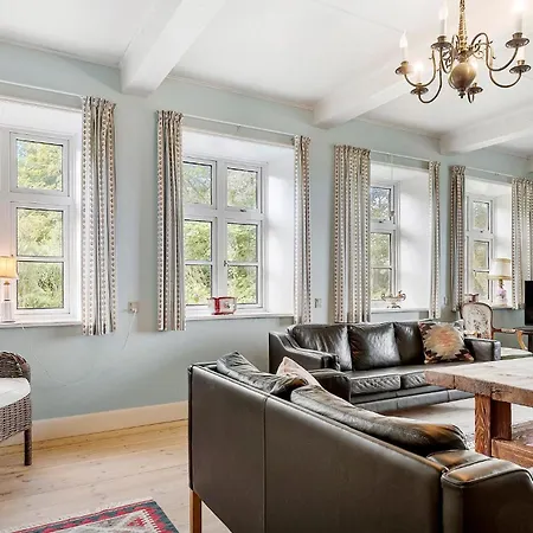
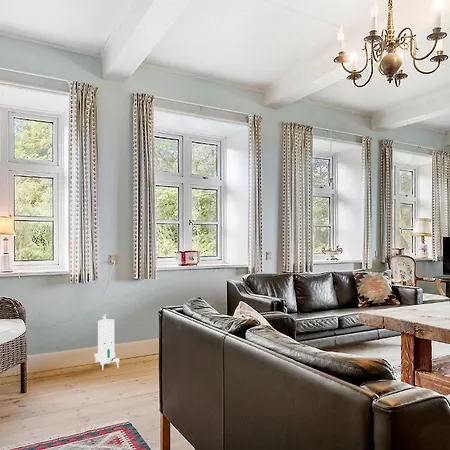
+ toy robot (106, 339)
